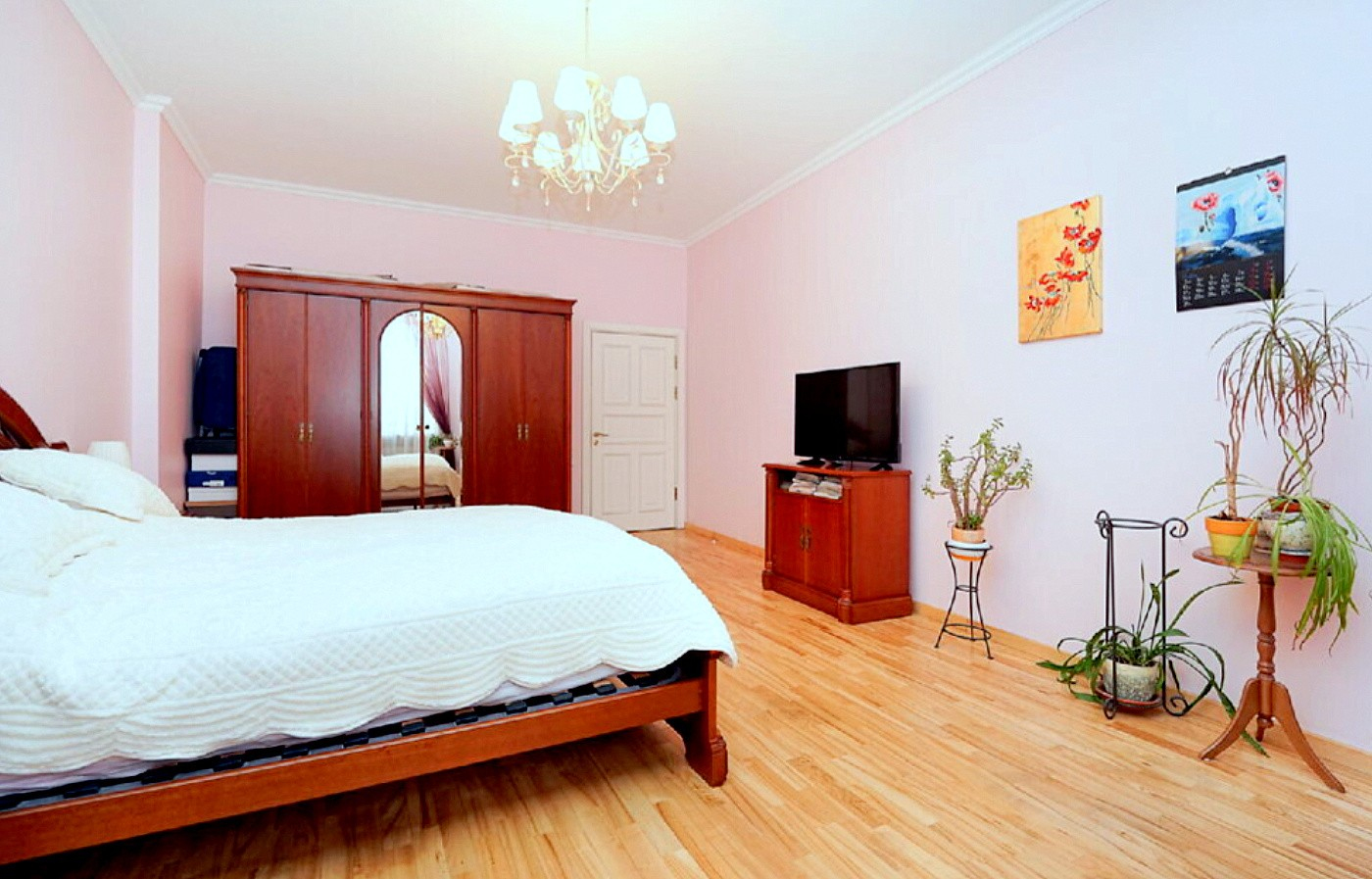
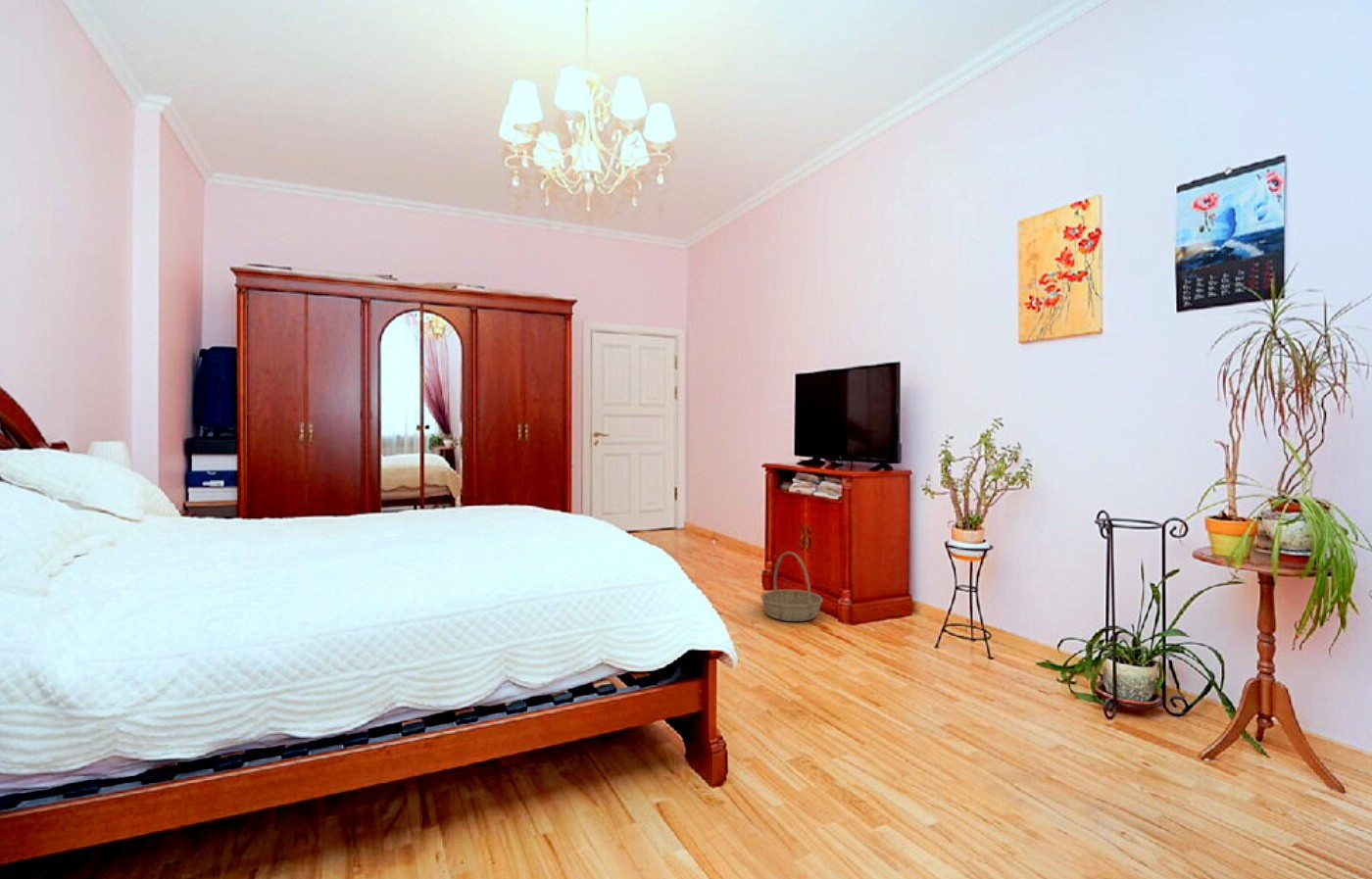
+ basket (791, 590)
